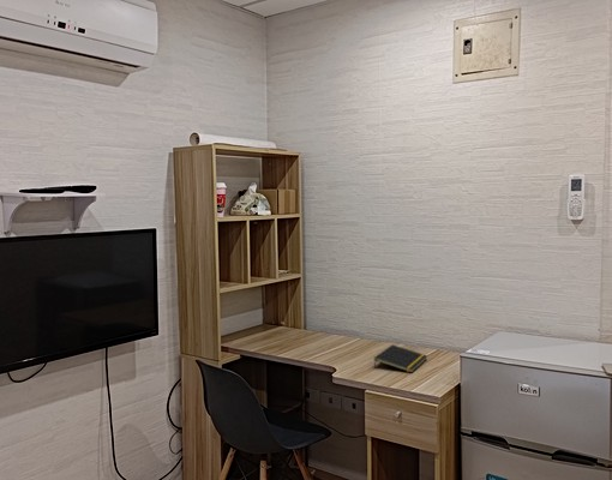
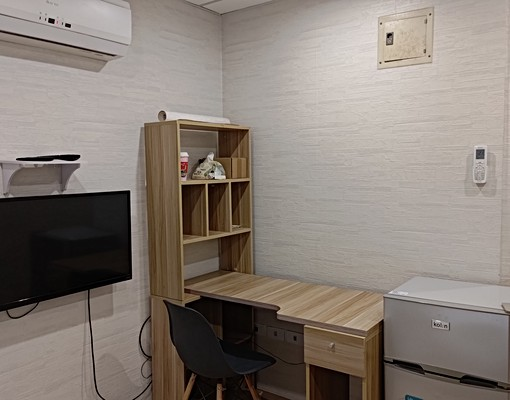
- notepad (401, 358)
